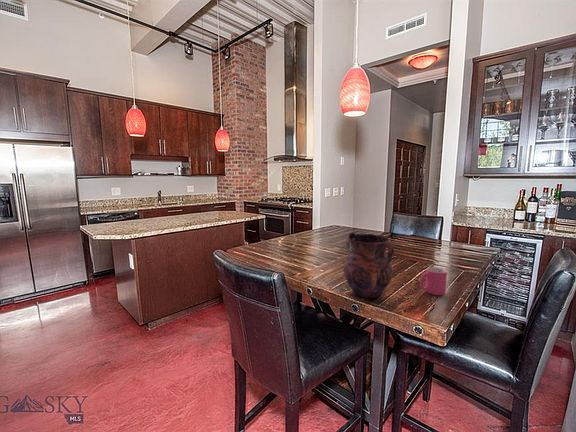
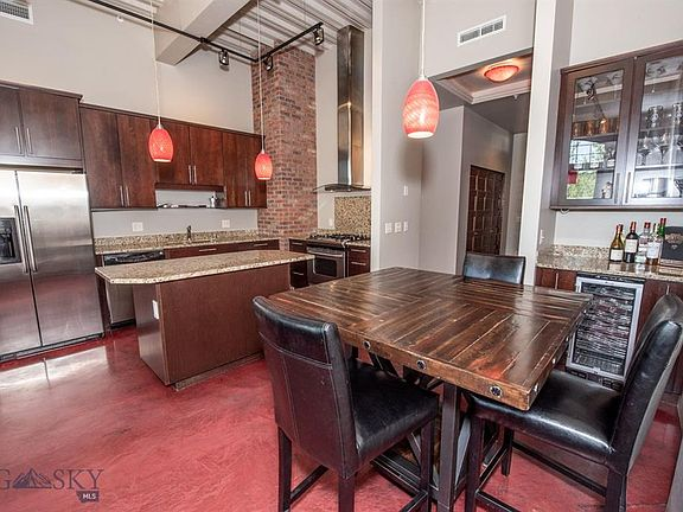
- vase (367, 265)
- mug (432, 281)
